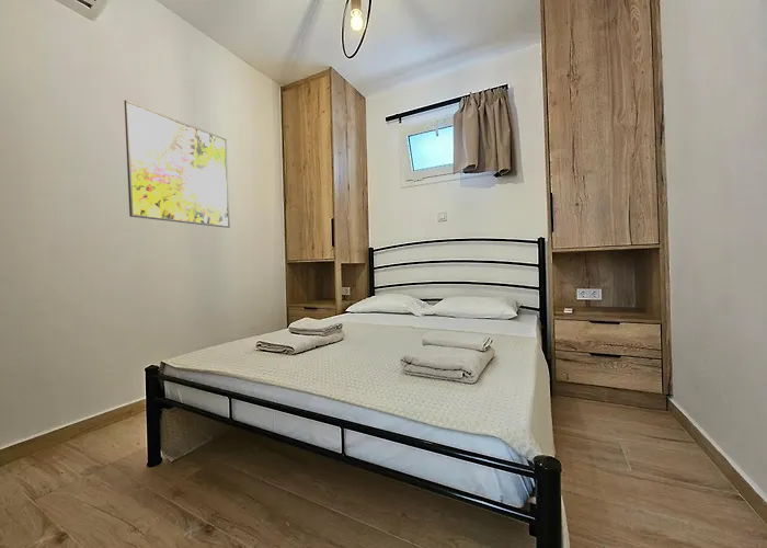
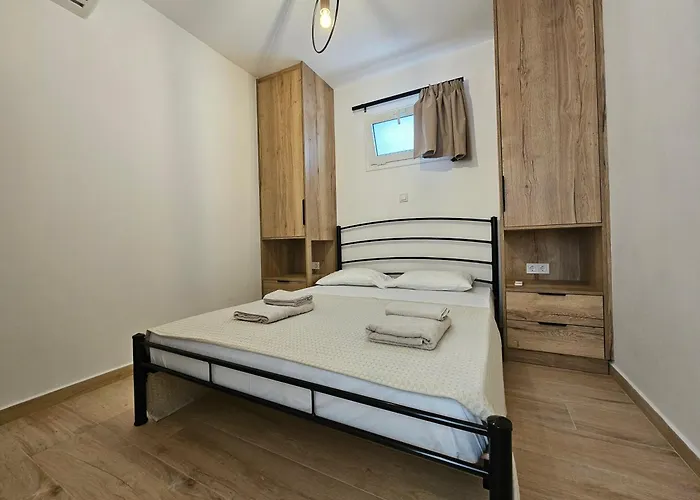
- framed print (184, 172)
